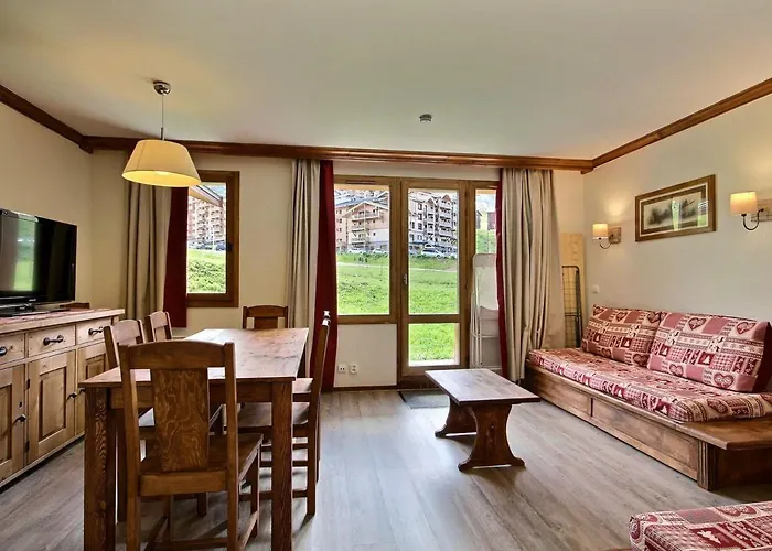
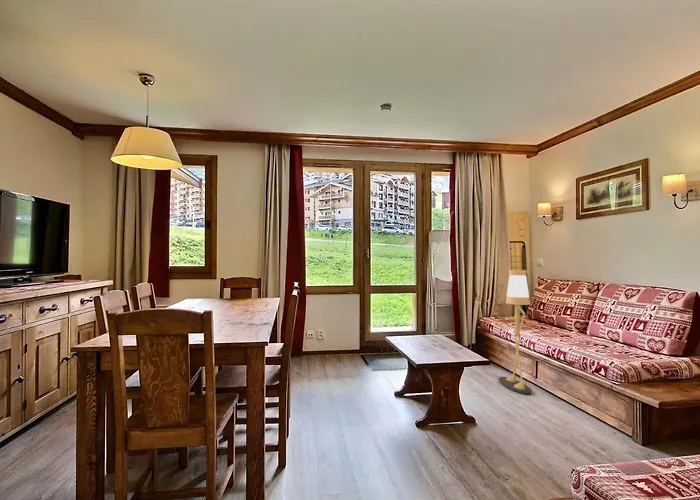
+ floor lamp (515, 310)
